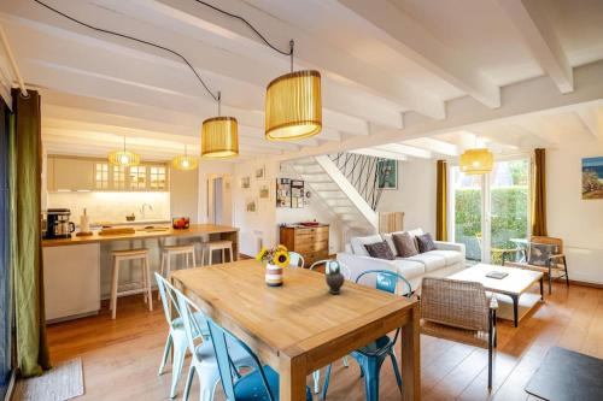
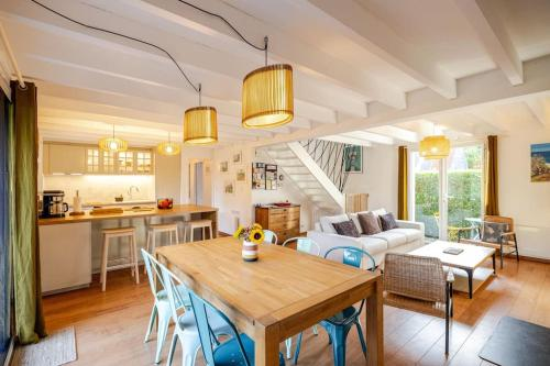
- teapot (333, 275)
